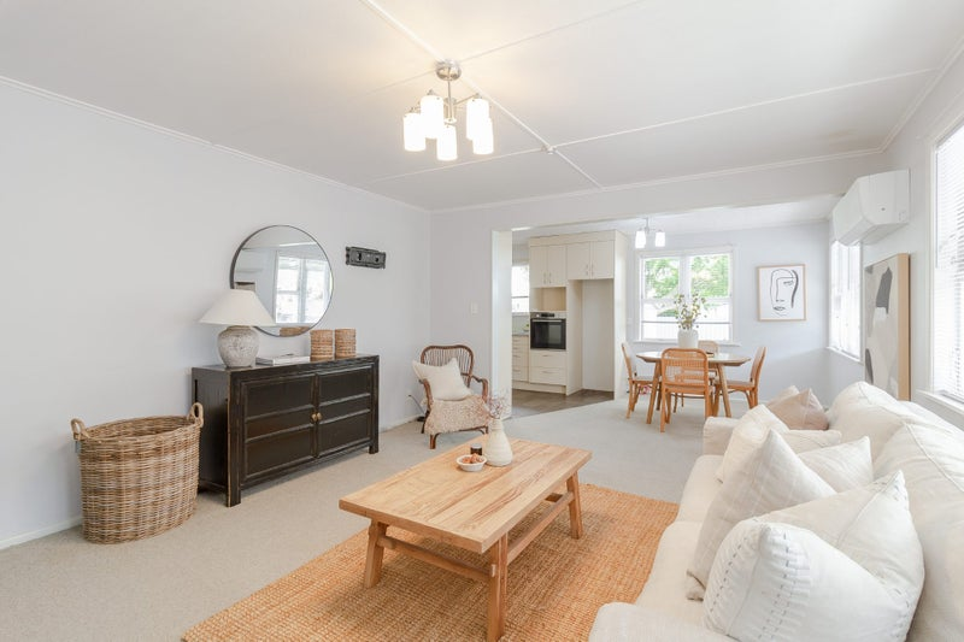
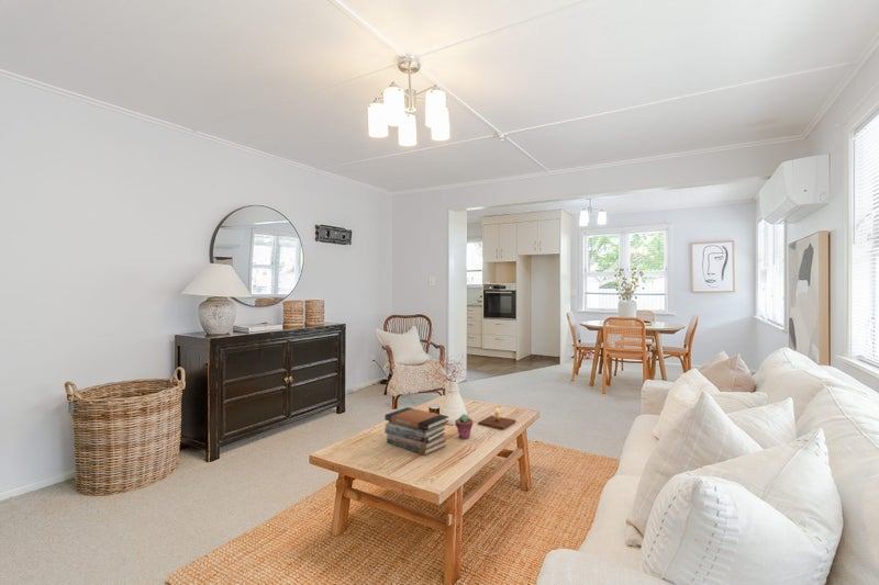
+ potted succulent (464, 425)
+ book stack (415, 429)
+ candle (497, 415)
